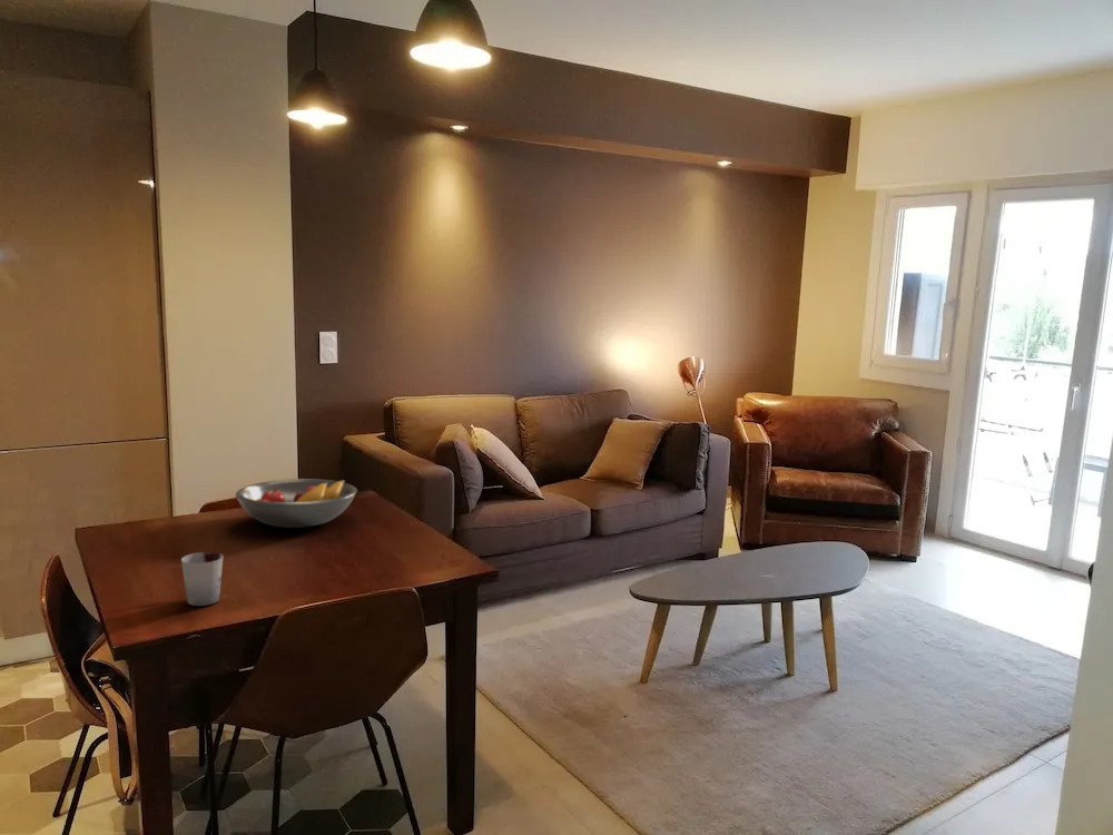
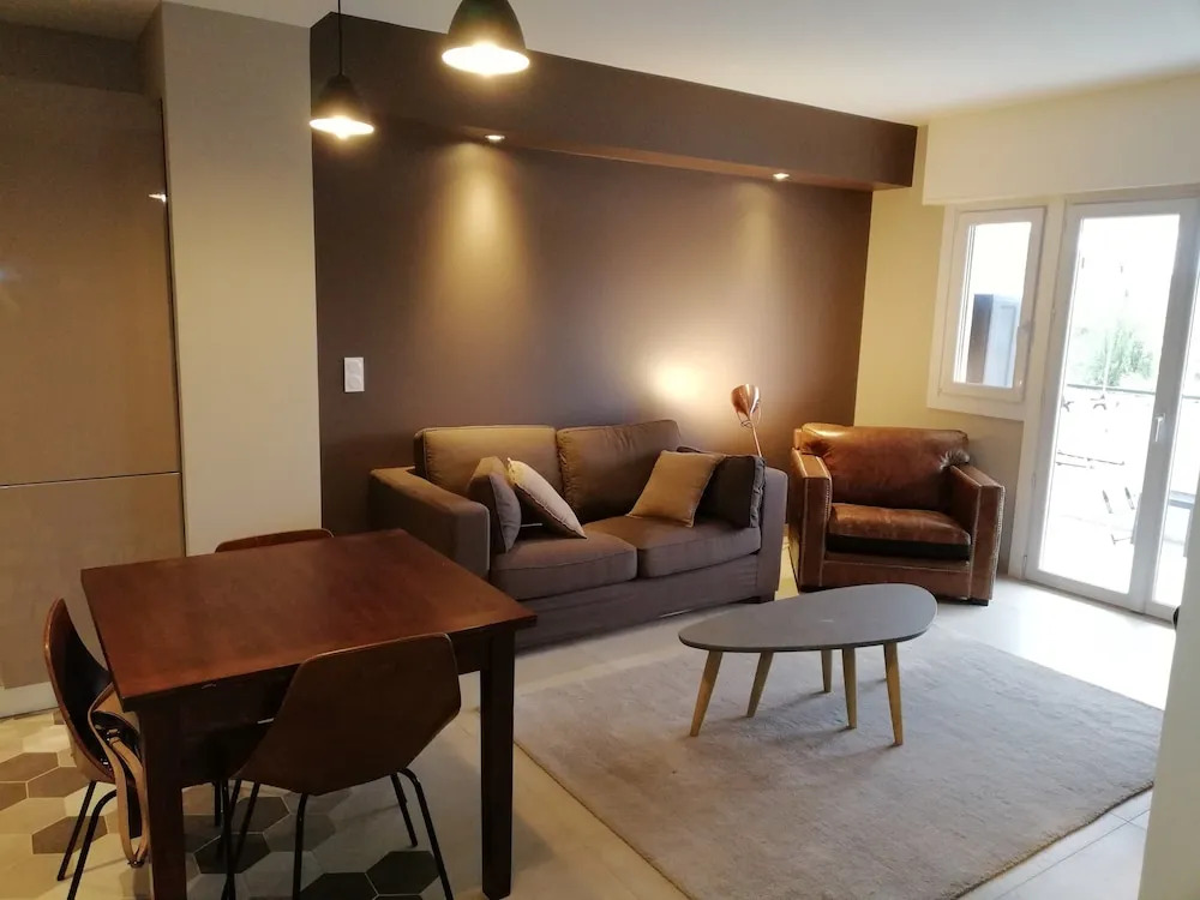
- fruit bowl (297, 501)
- cup (203, 577)
